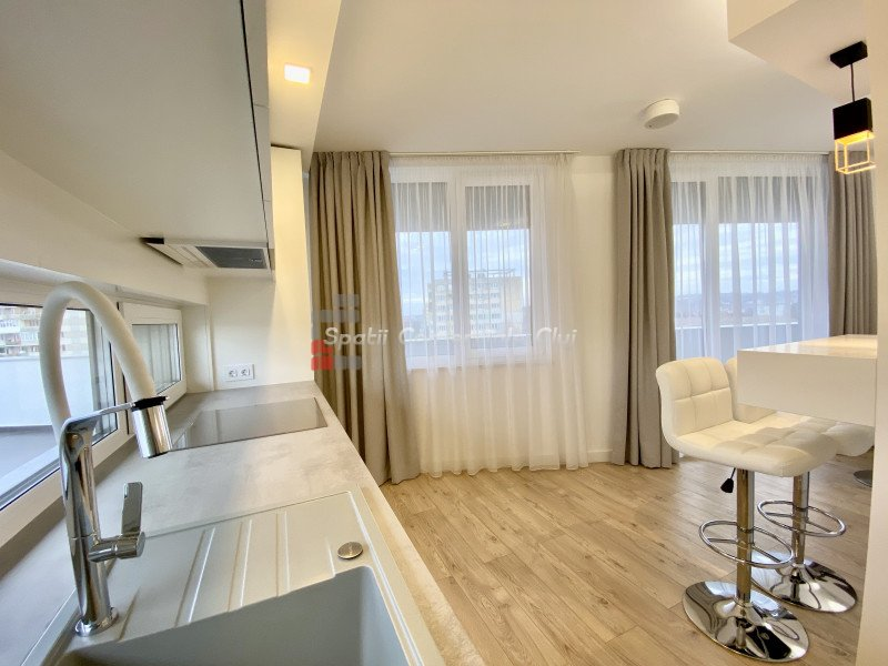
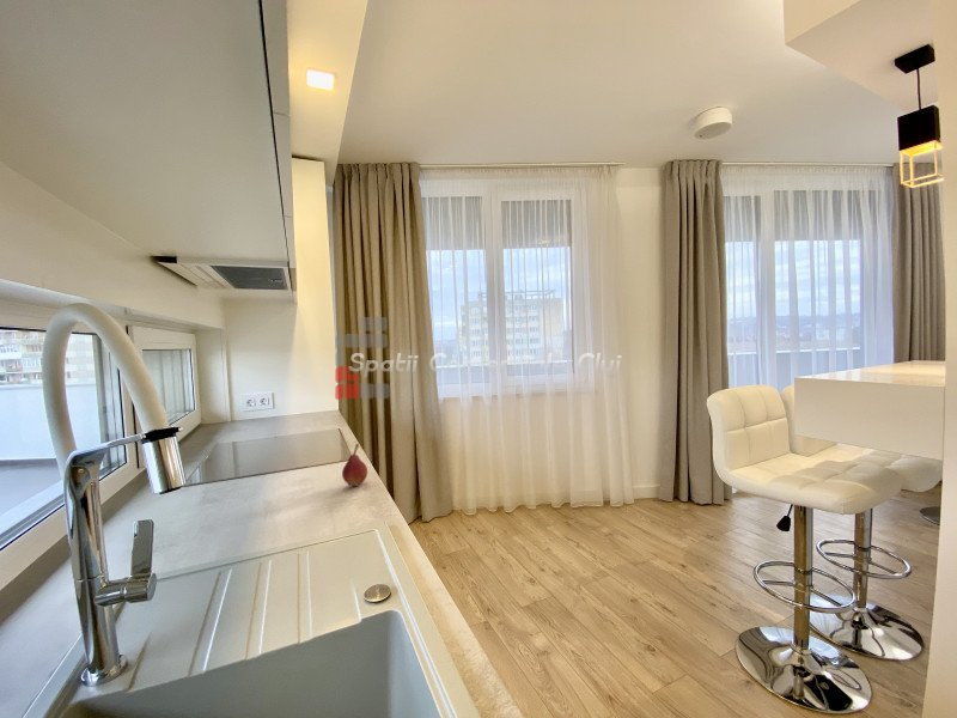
+ fruit (354, 464)
